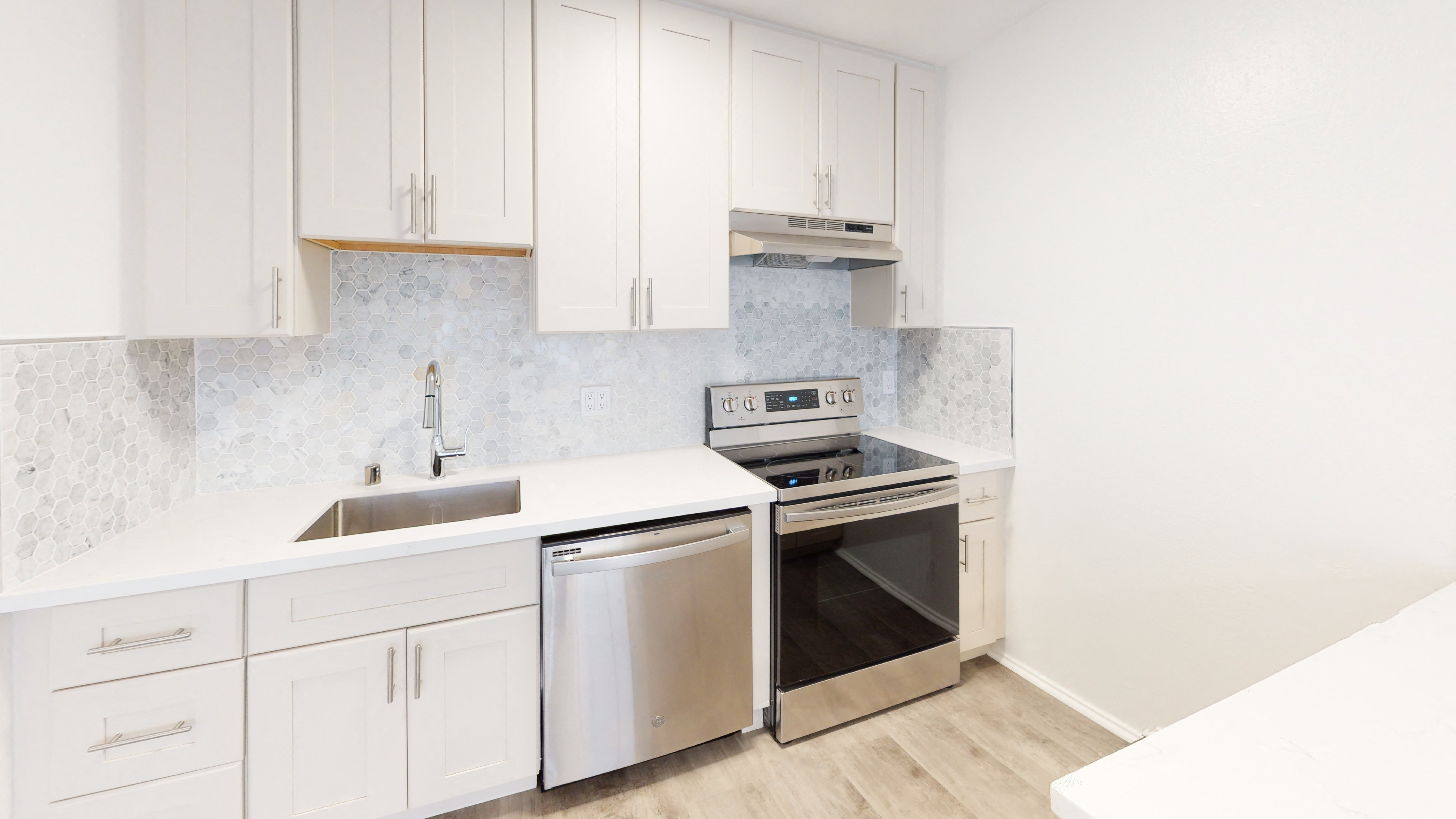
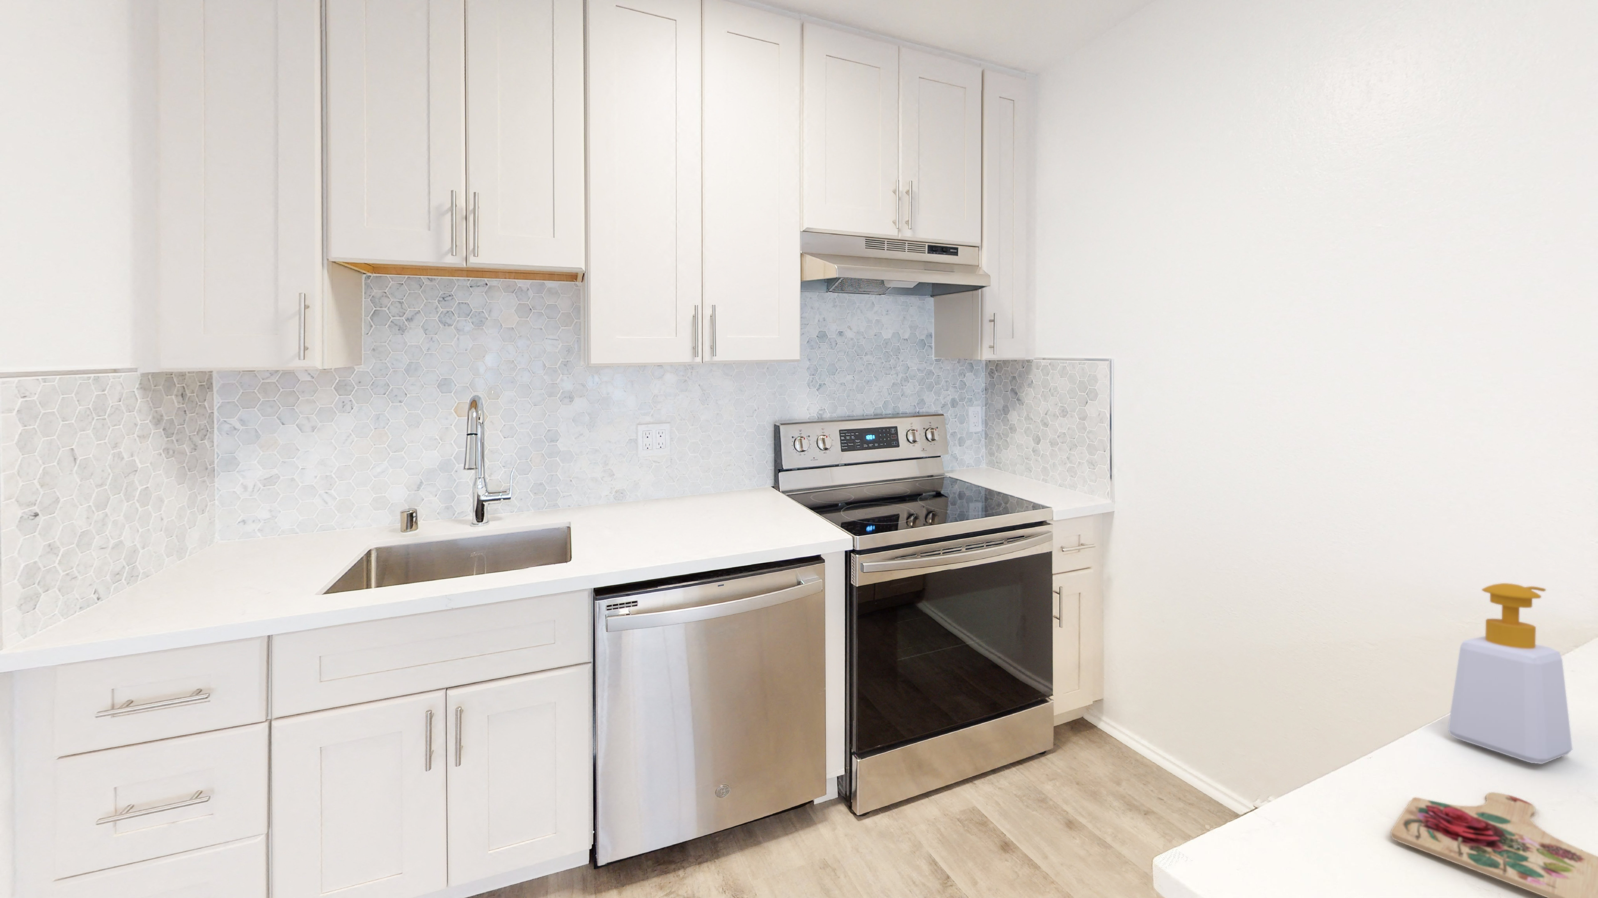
+ cutting board (1500, 823)
+ soap bottle (1517, 663)
